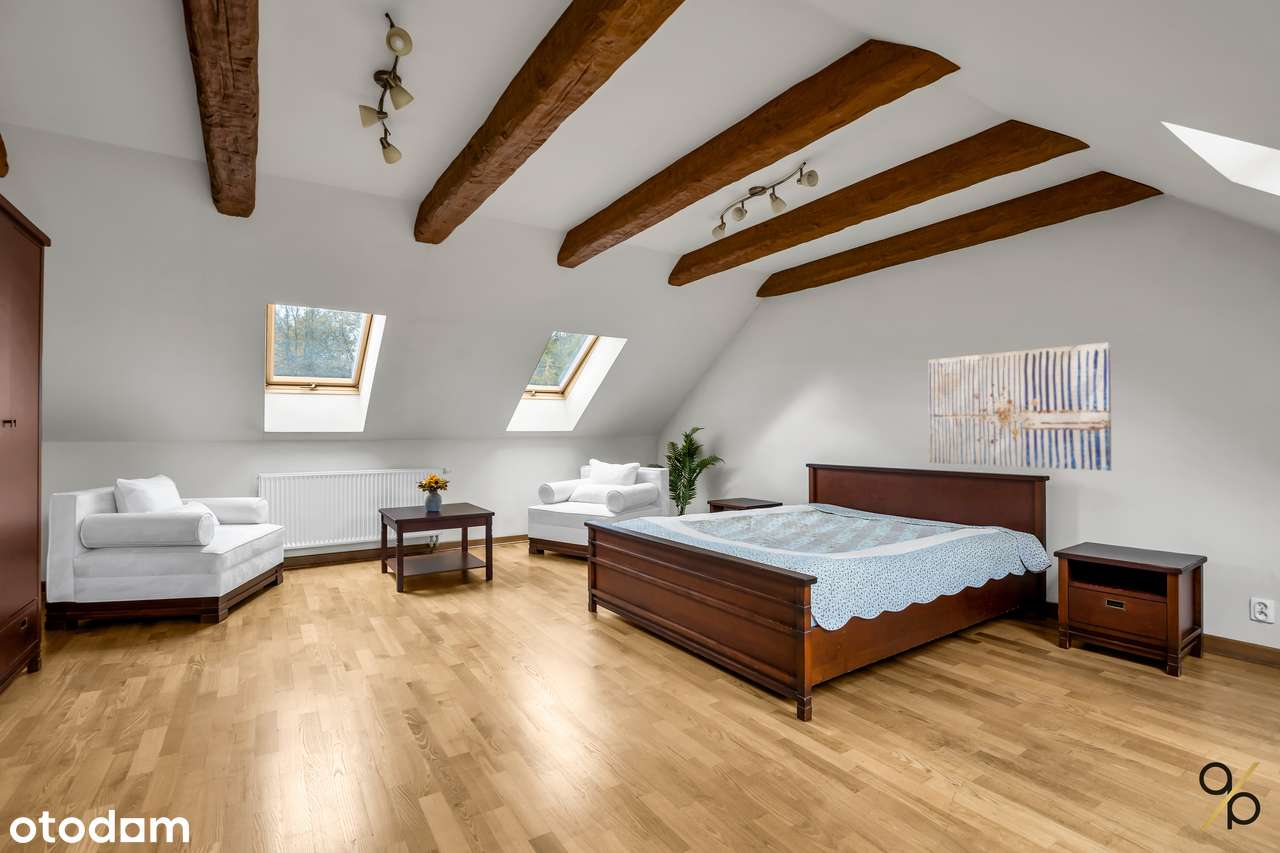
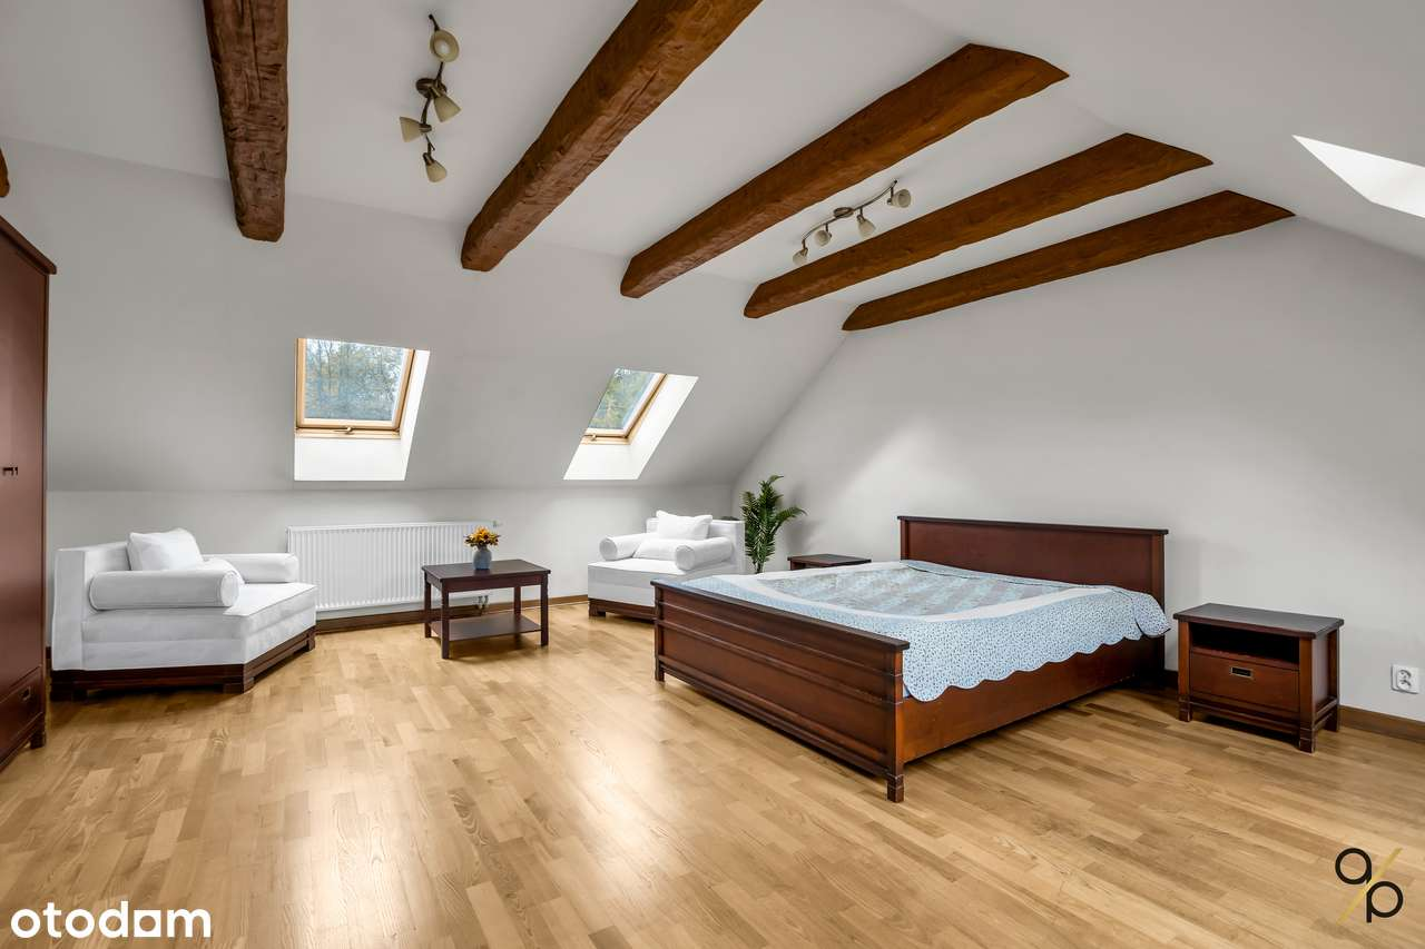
- wall art (1009, 409)
